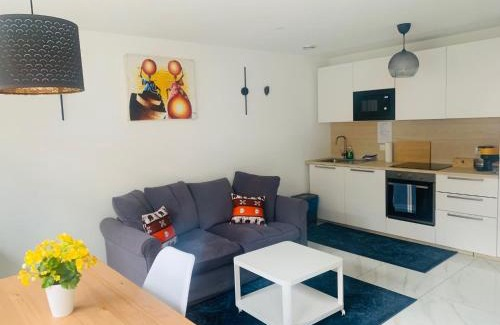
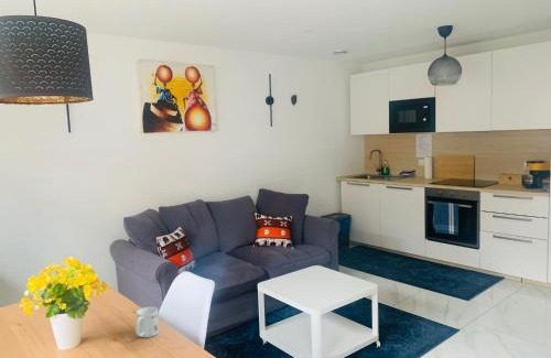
+ mug (144, 324)
